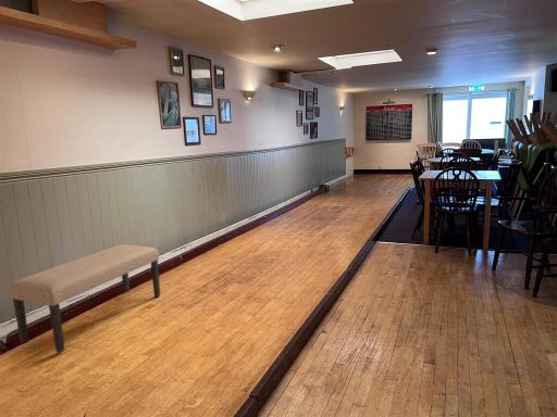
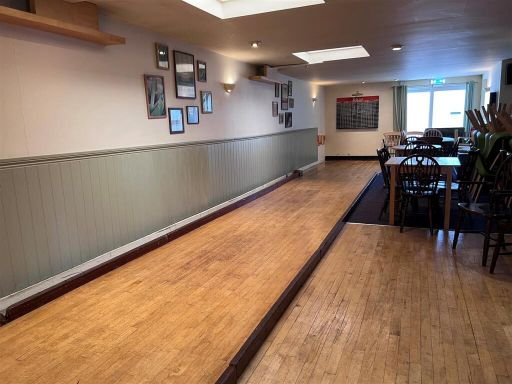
- bench (95, 287)
